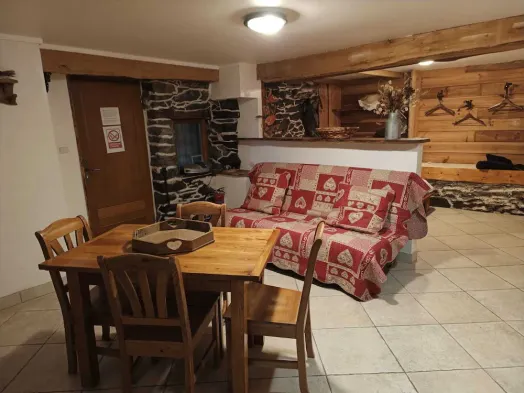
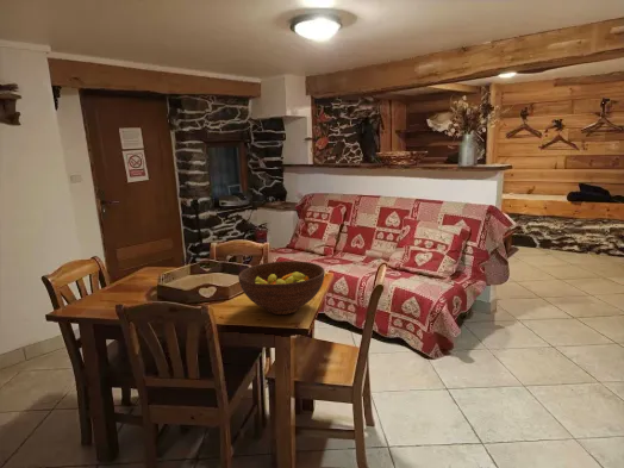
+ fruit bowl (282, 291)
